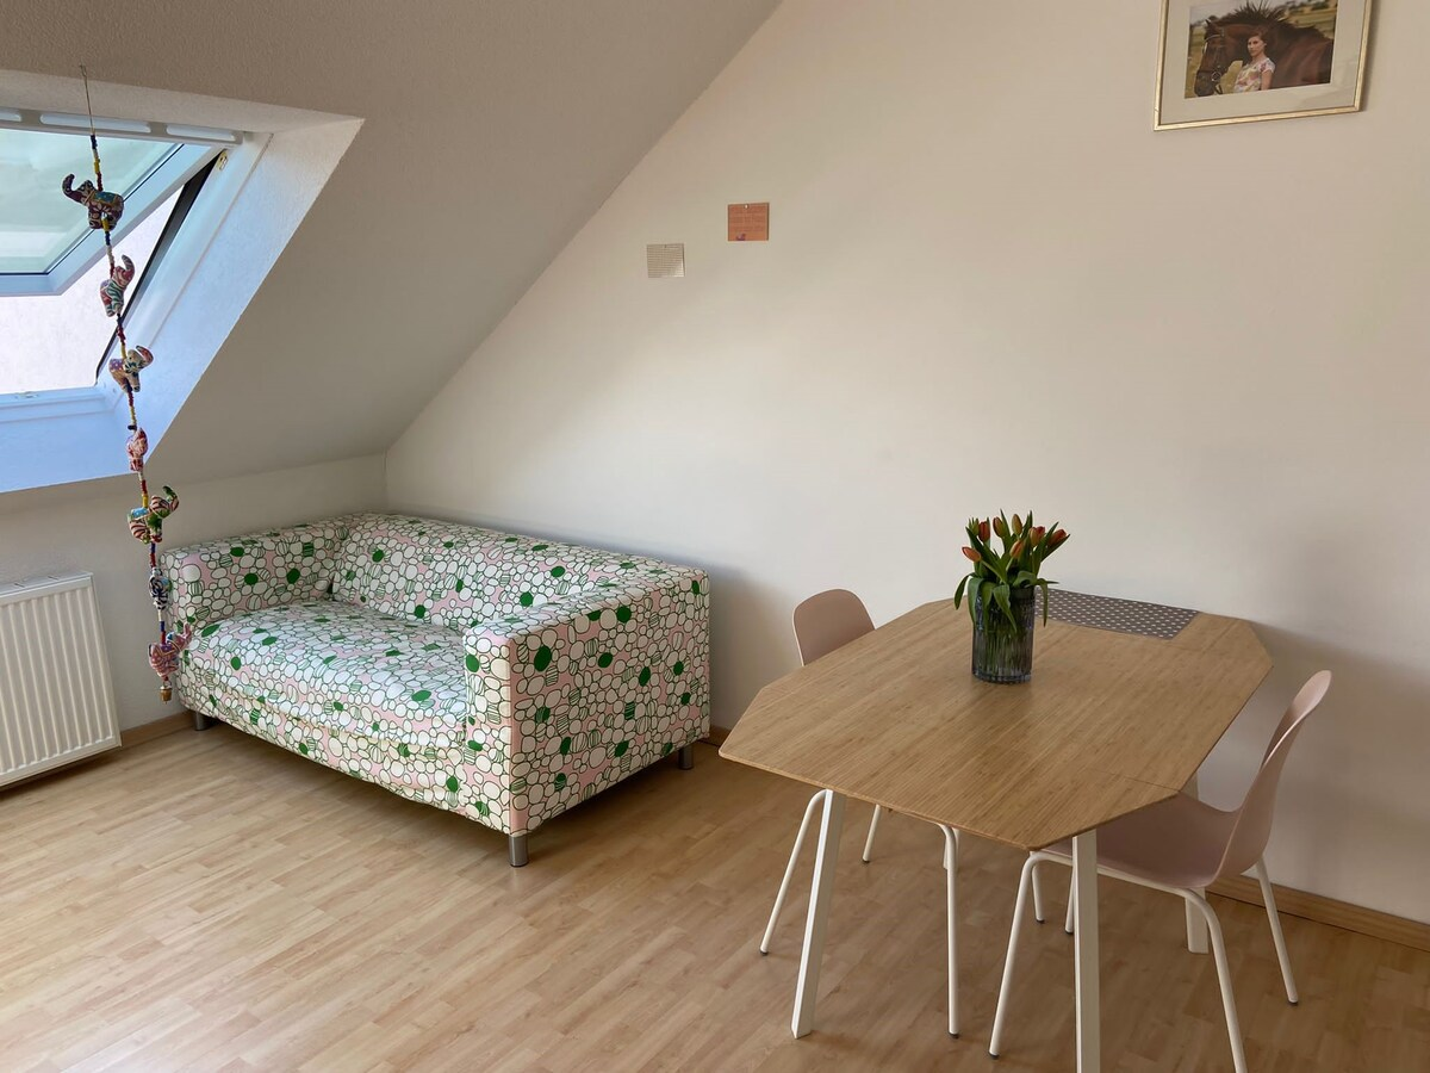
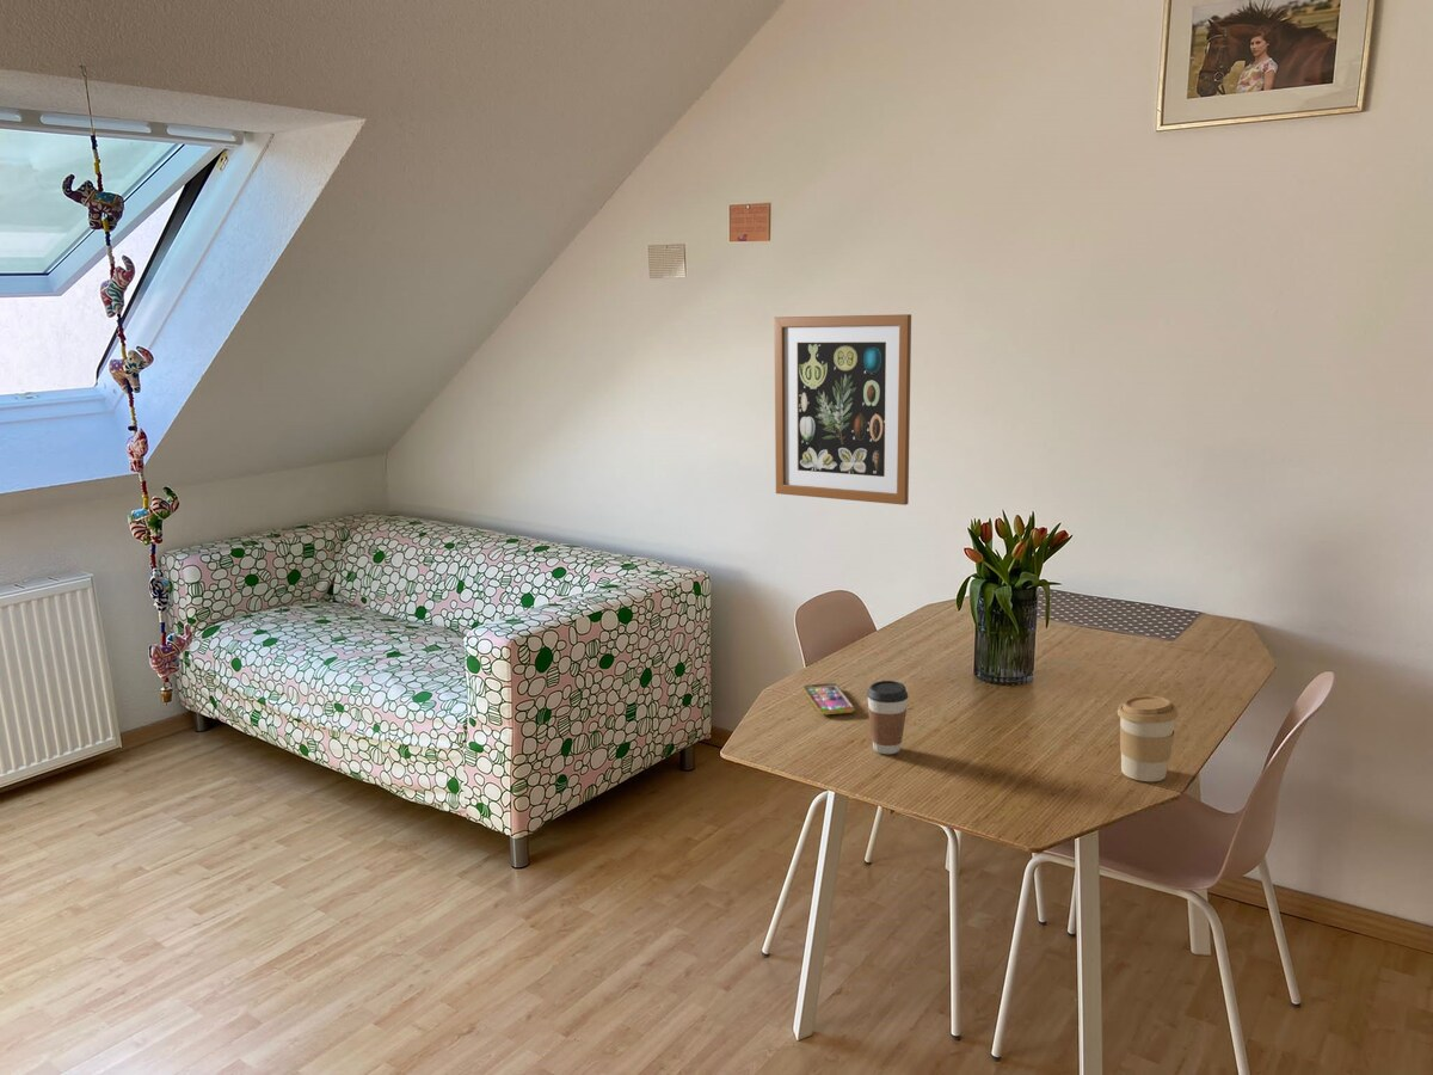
+ coffee cup (886, 718)
+ coffee cup (1145, 736)
+ smartphone (828, 698)
+ wall art (839, 408)
